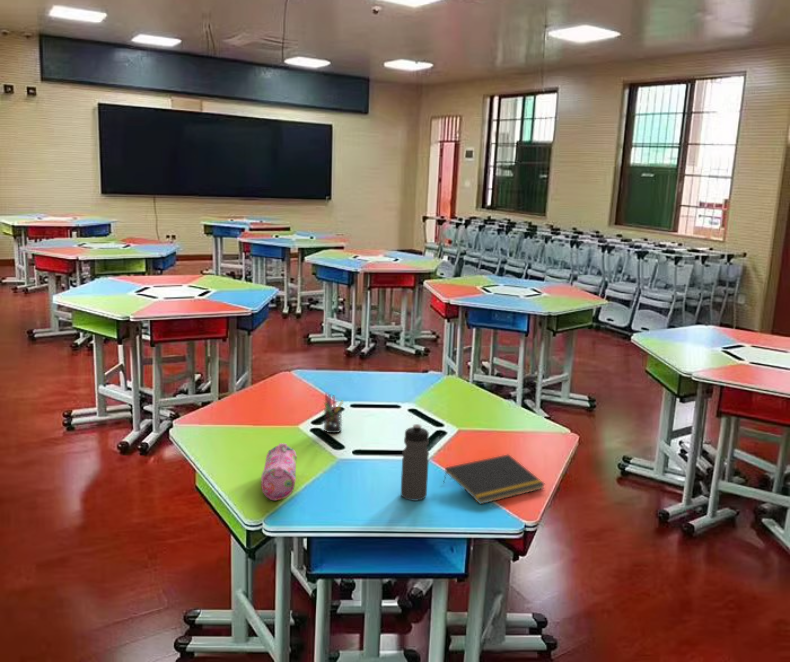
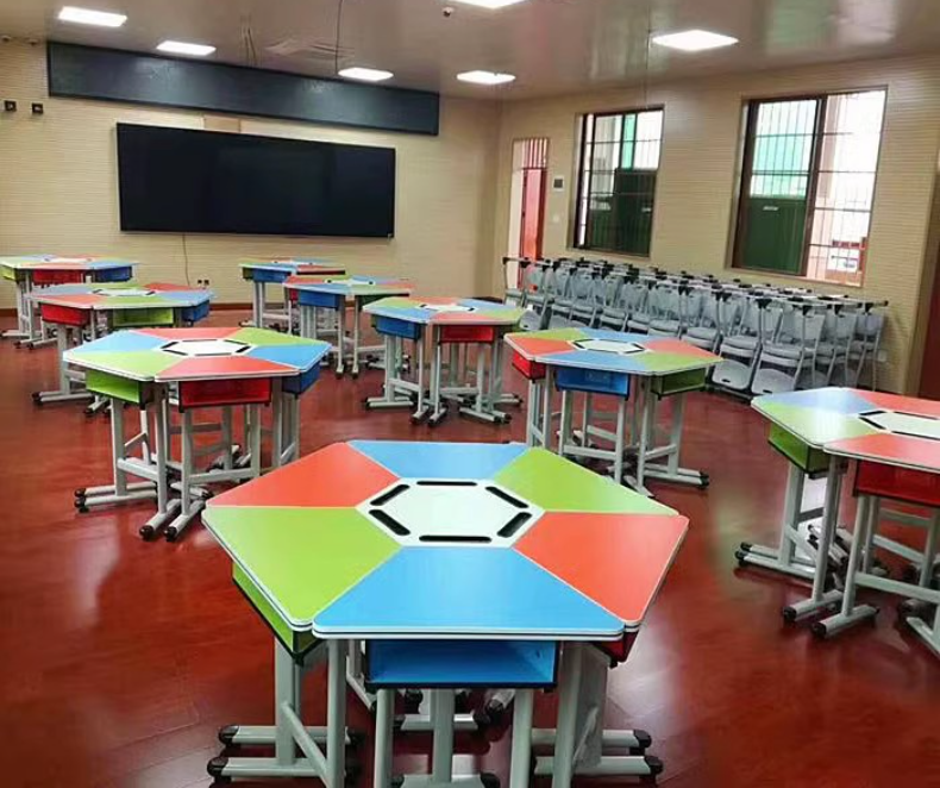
- pen holder (331, 412)
- notepad (495, 477)
- water bottle (415, 460)
- pencil case (279, 470)
